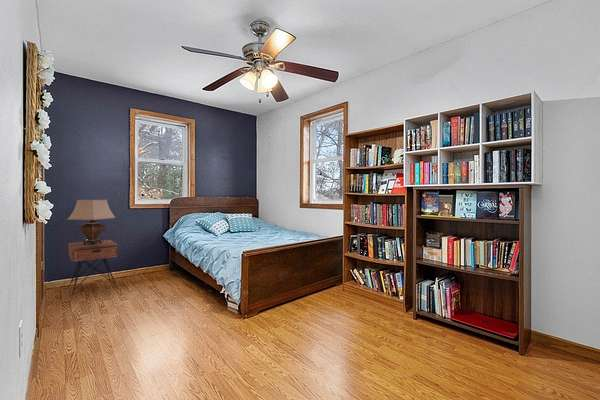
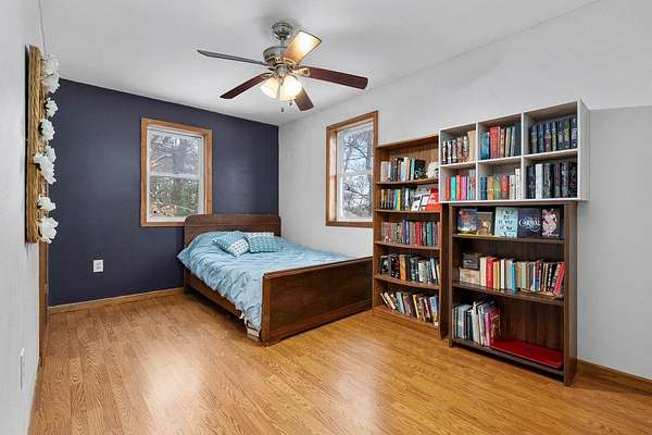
- nightstand (93, 266)
- table lamp (92, 221)
